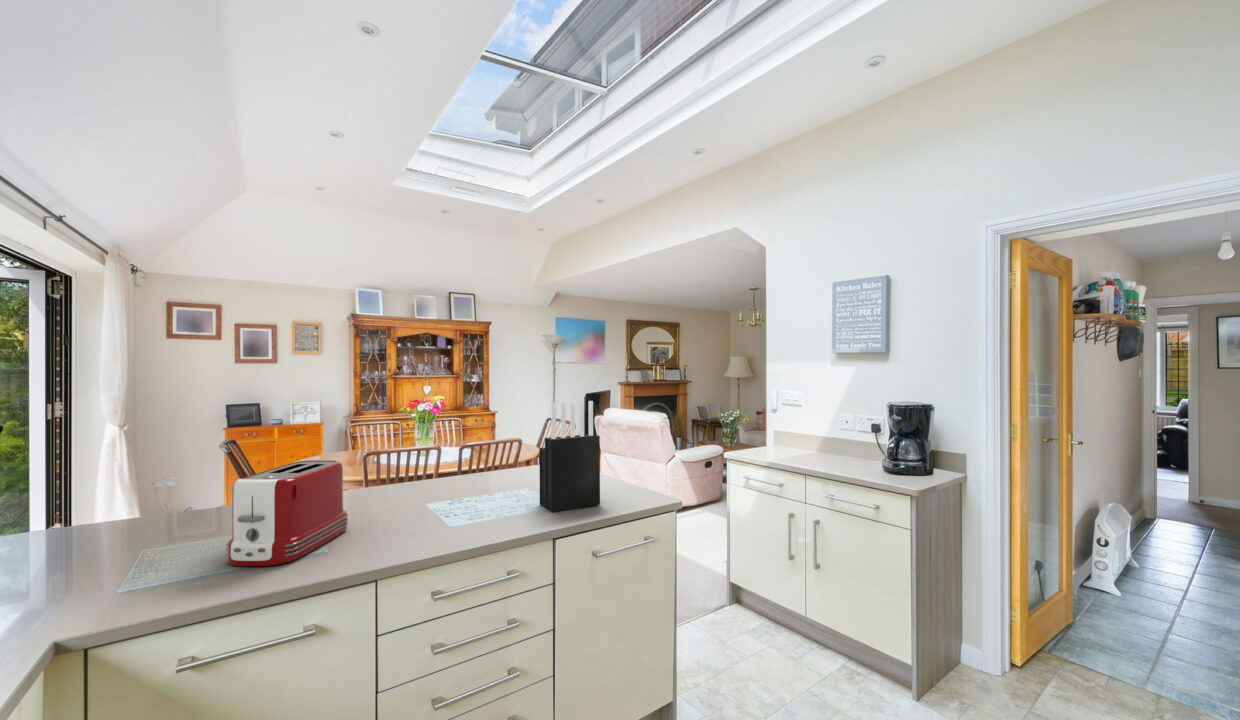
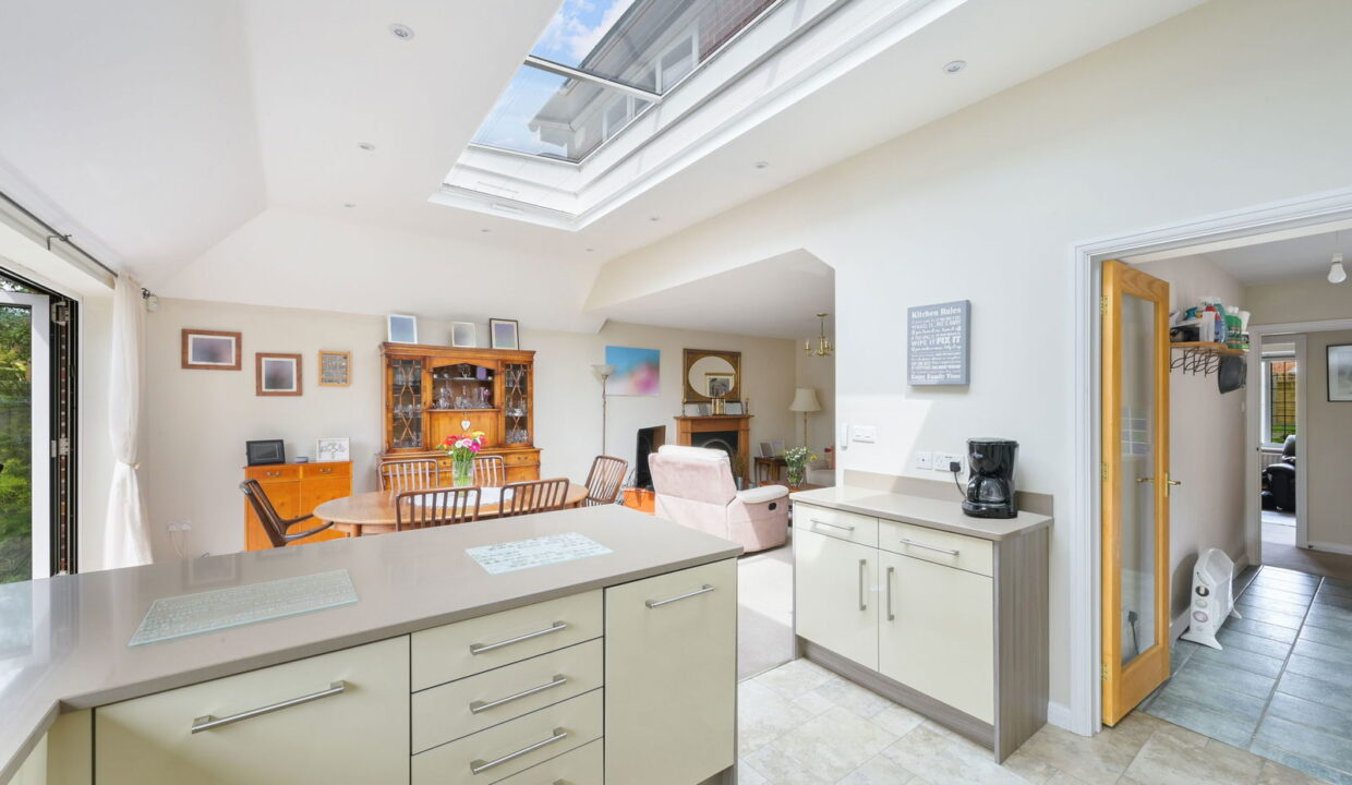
- toaster (292, 506)
- knife block (568, 452)
